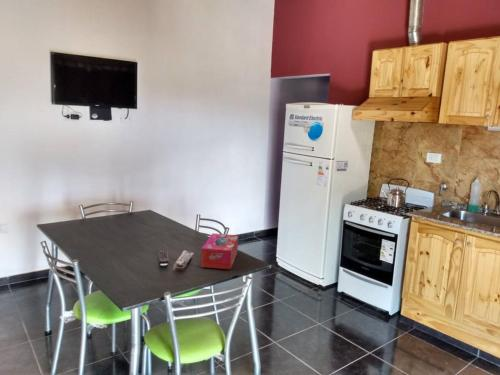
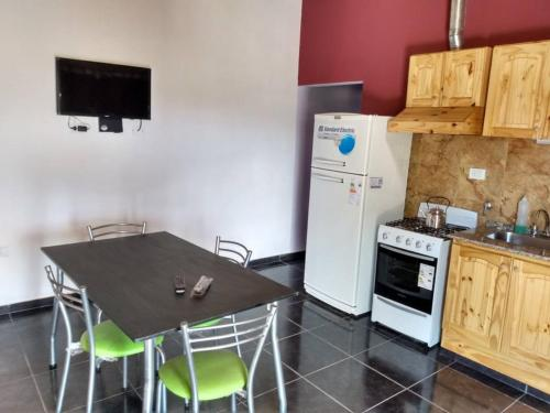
- tissue box (220, 250)
